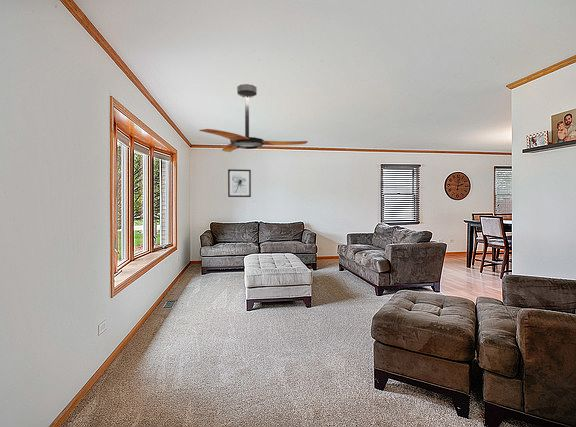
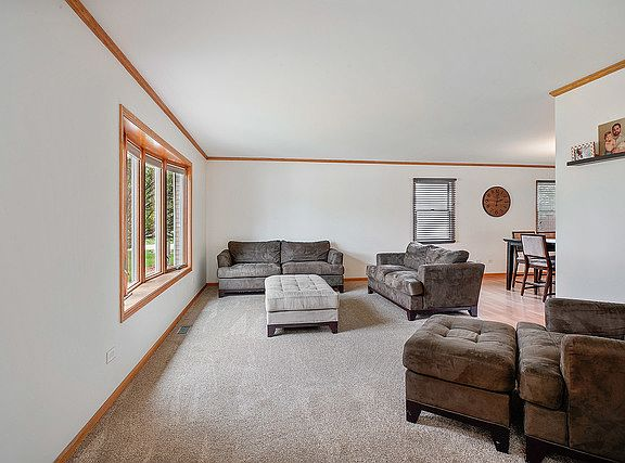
- wall art (239, 183)
- ceiling fan (248, 118)
